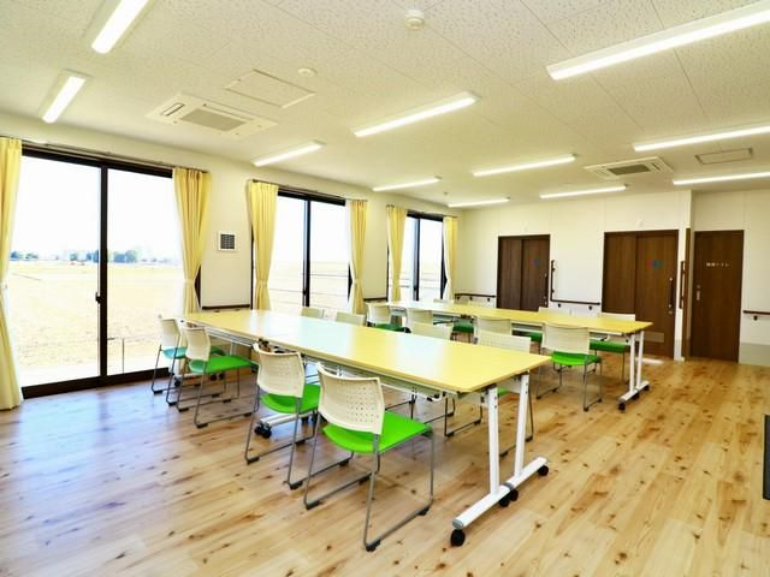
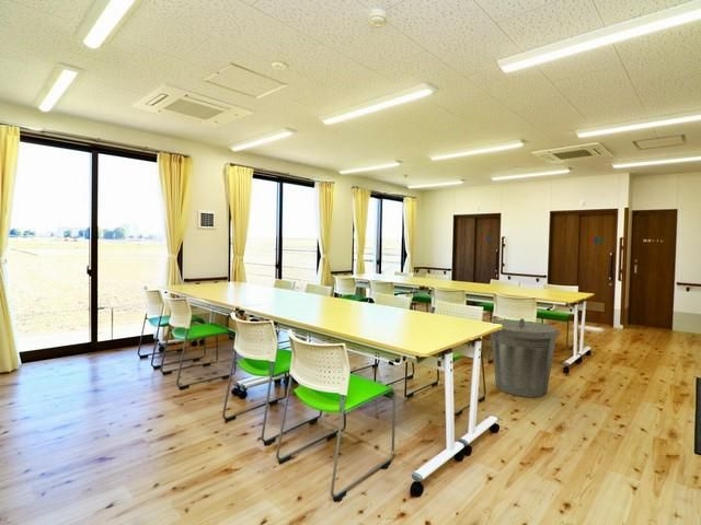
+ trash can (521, 353)
